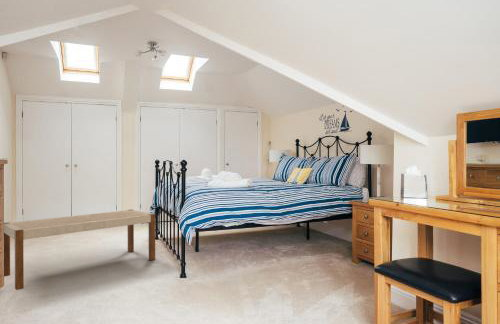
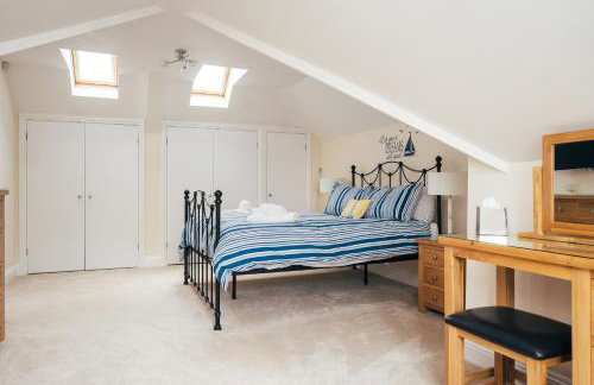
- bench (82, 231)
